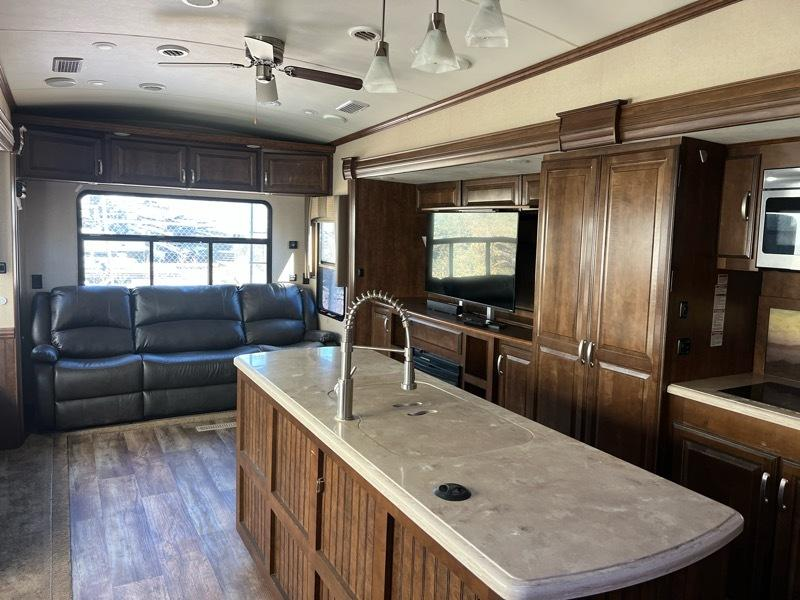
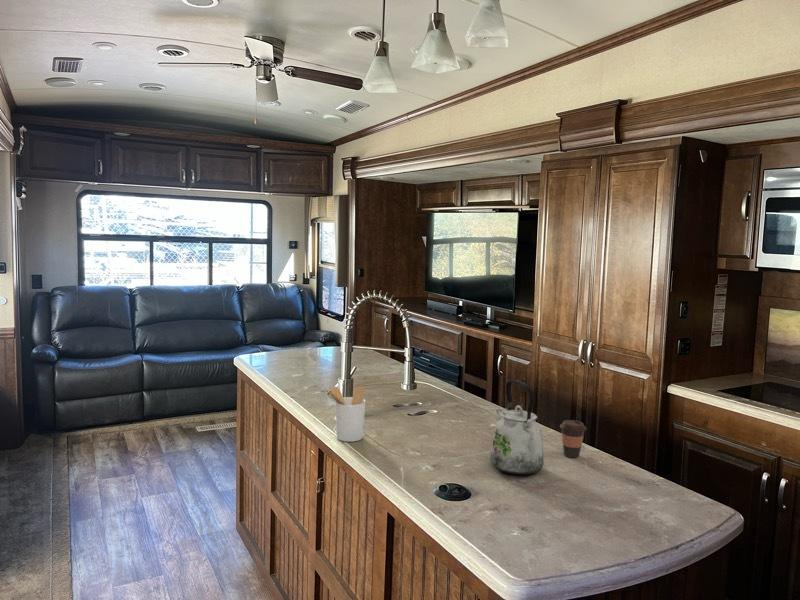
+ coffee cup (572, 439)
+ utensil holder (343, 411)
+ kettle (513, 422)
